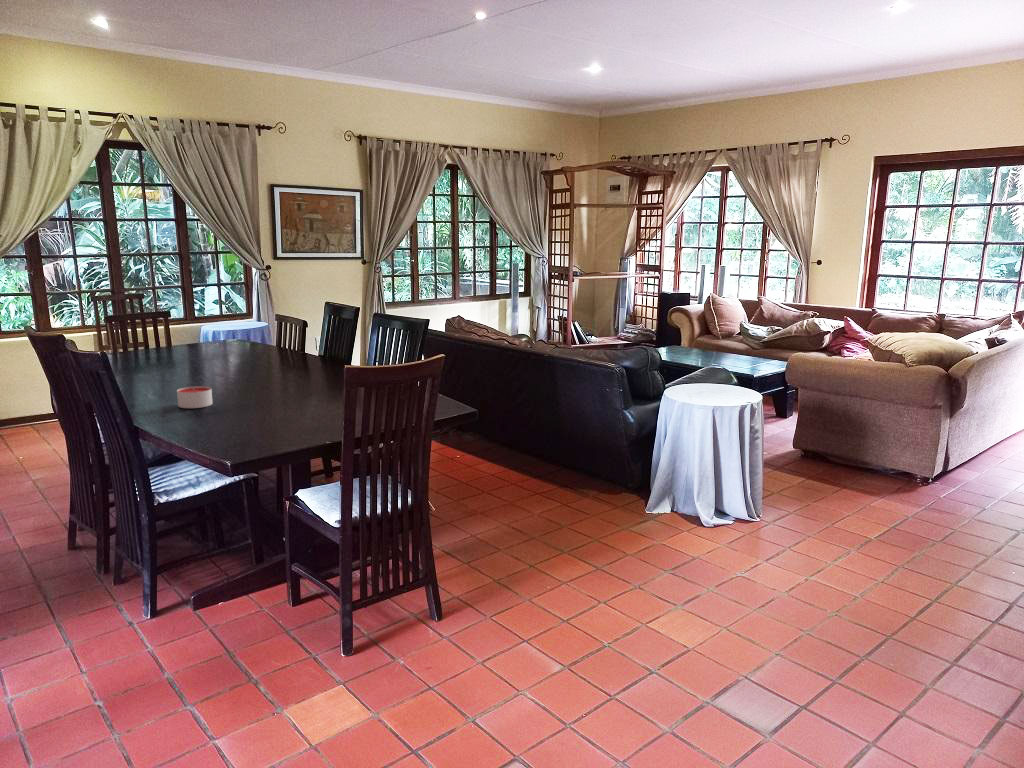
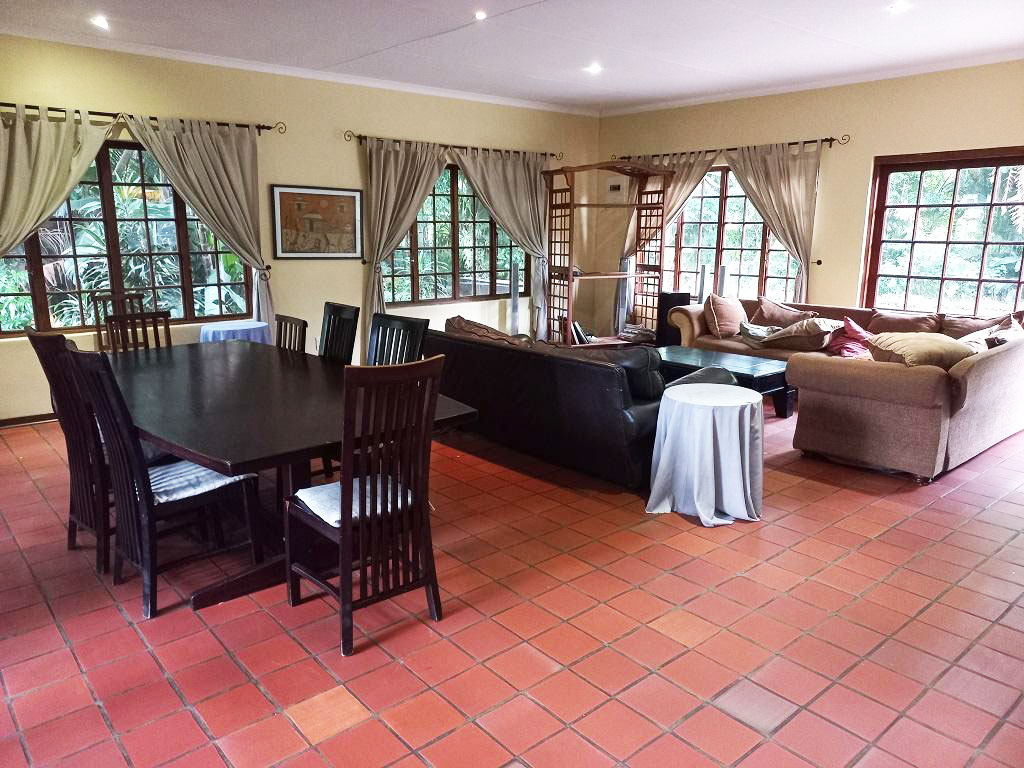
- candle (194, 396)
